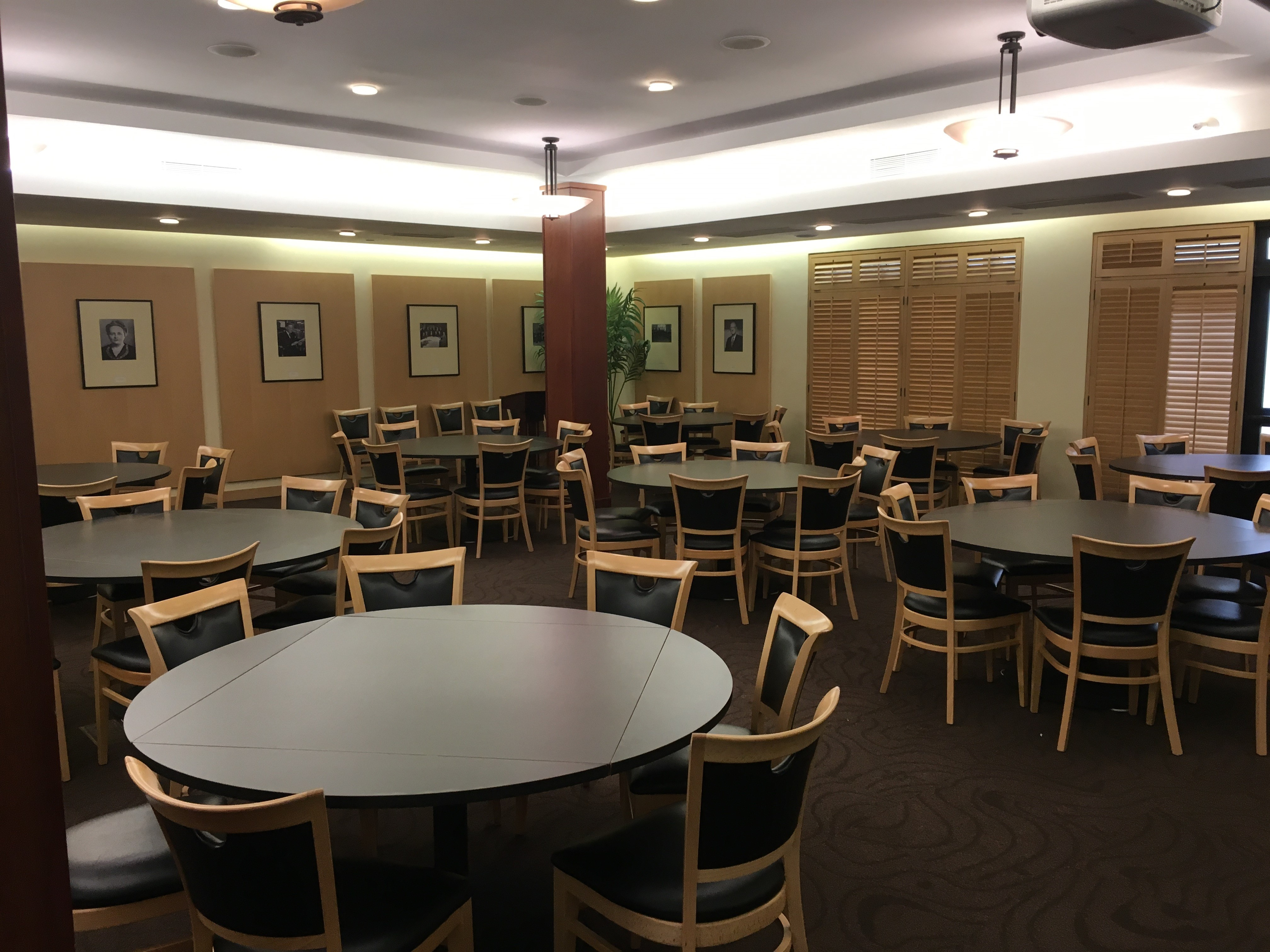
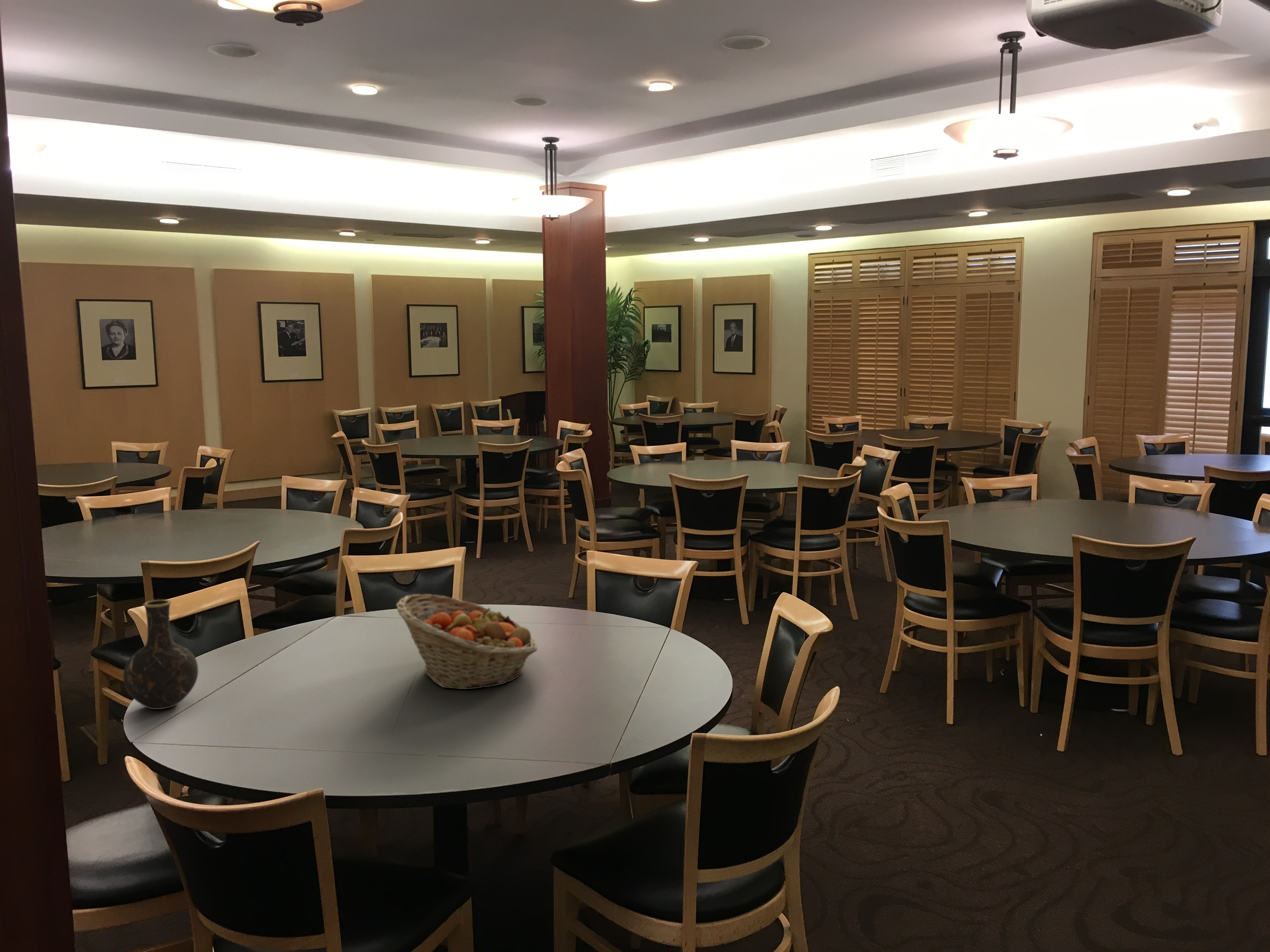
+ vase (160, 654)
+ fruit basket (467, 636)
